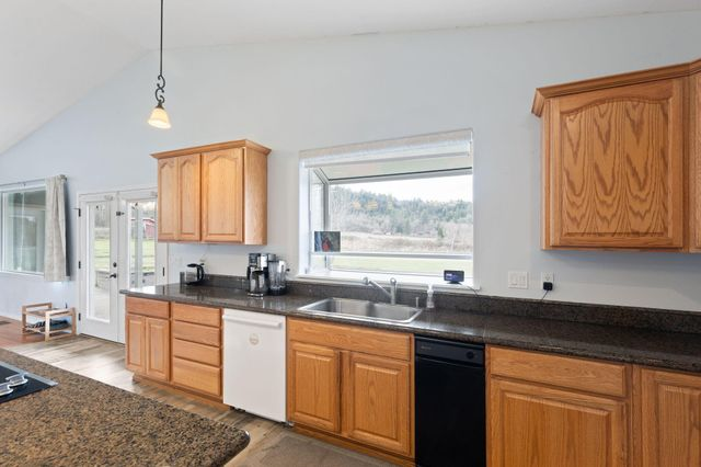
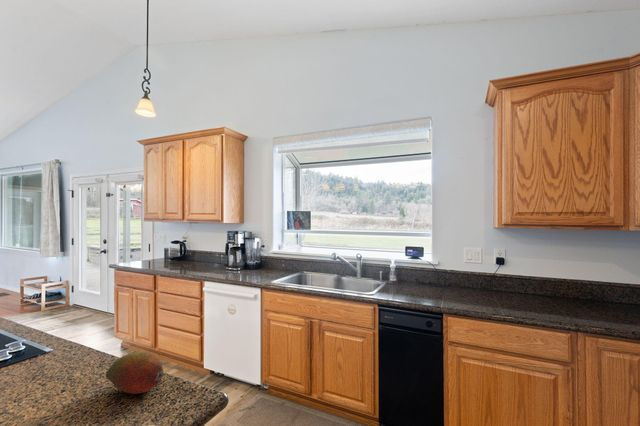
+ fruit (136, 371)
